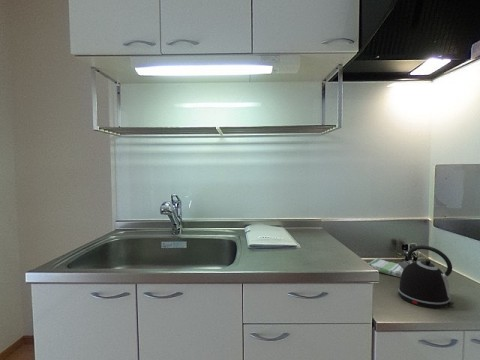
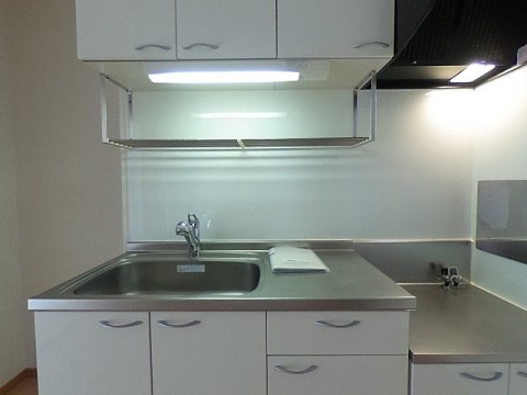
- dish towel (394, 267)
- kettle (424, 271)
